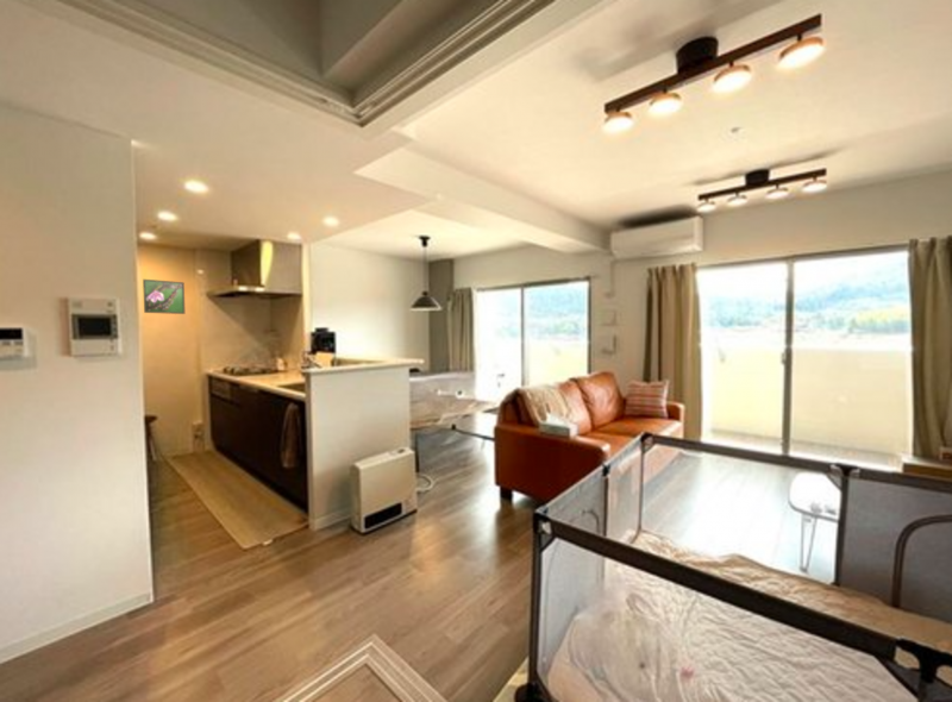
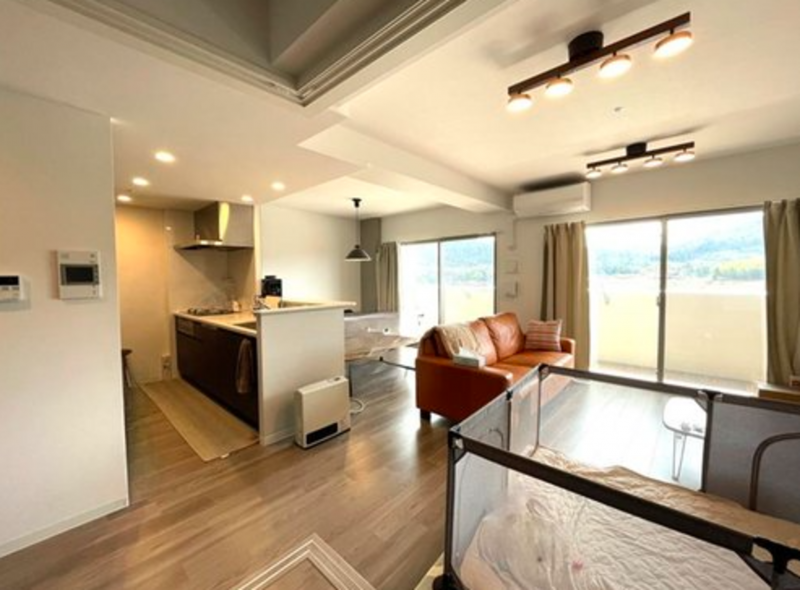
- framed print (164, 296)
